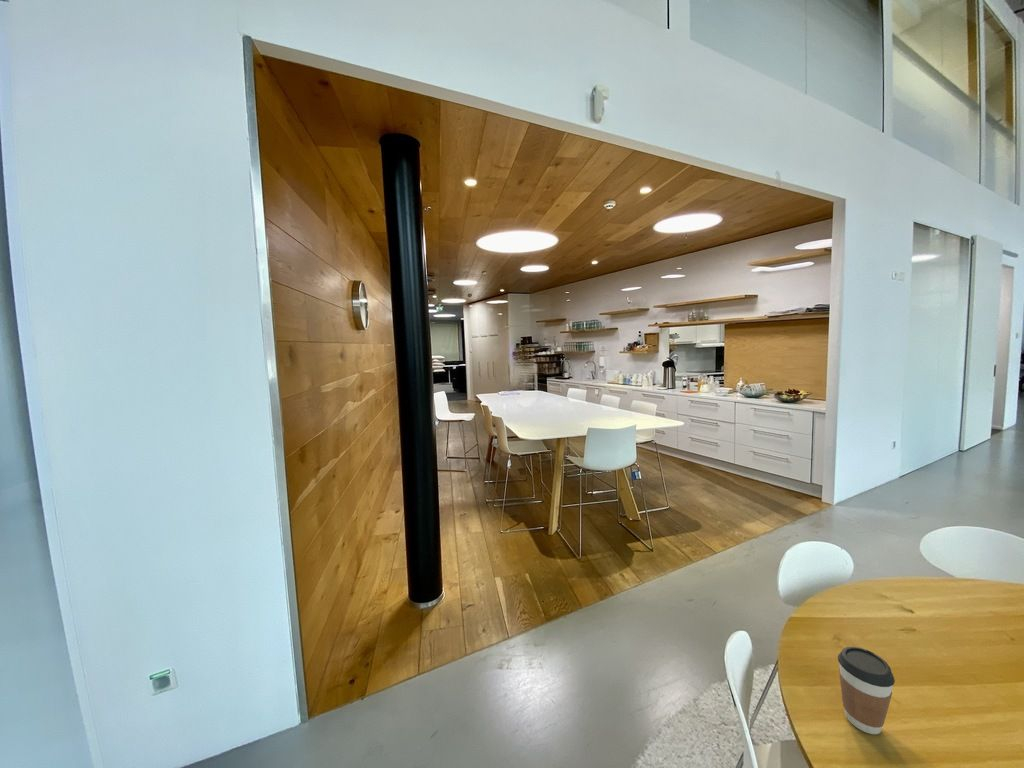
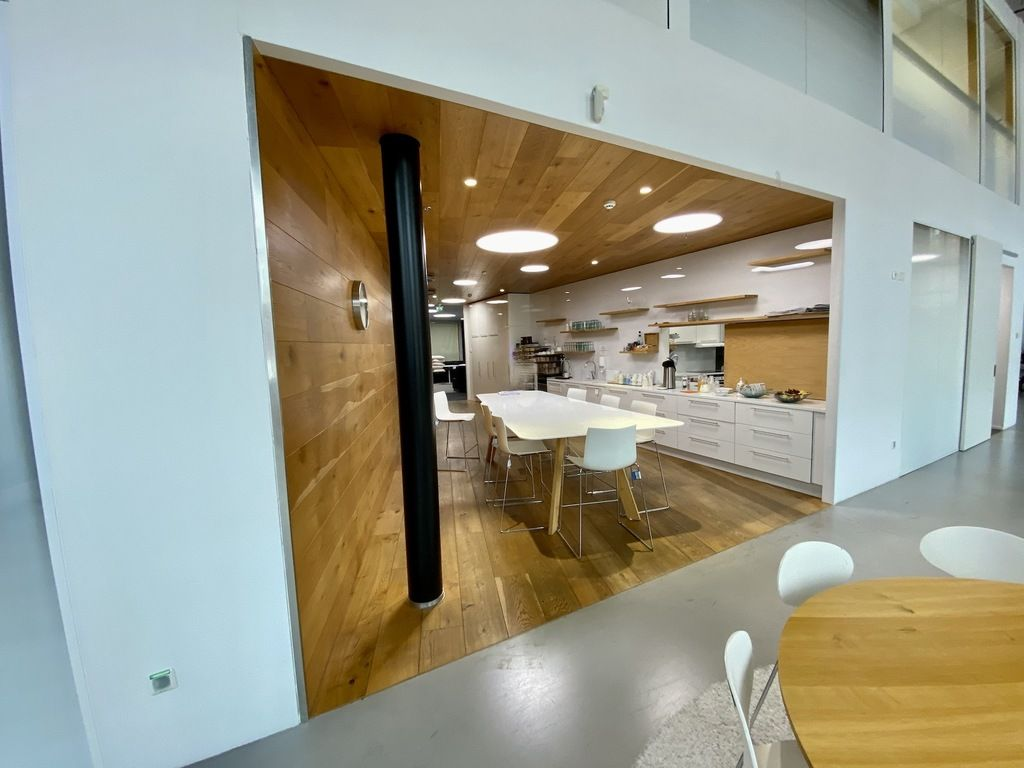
- coffee cup (864, 691)
